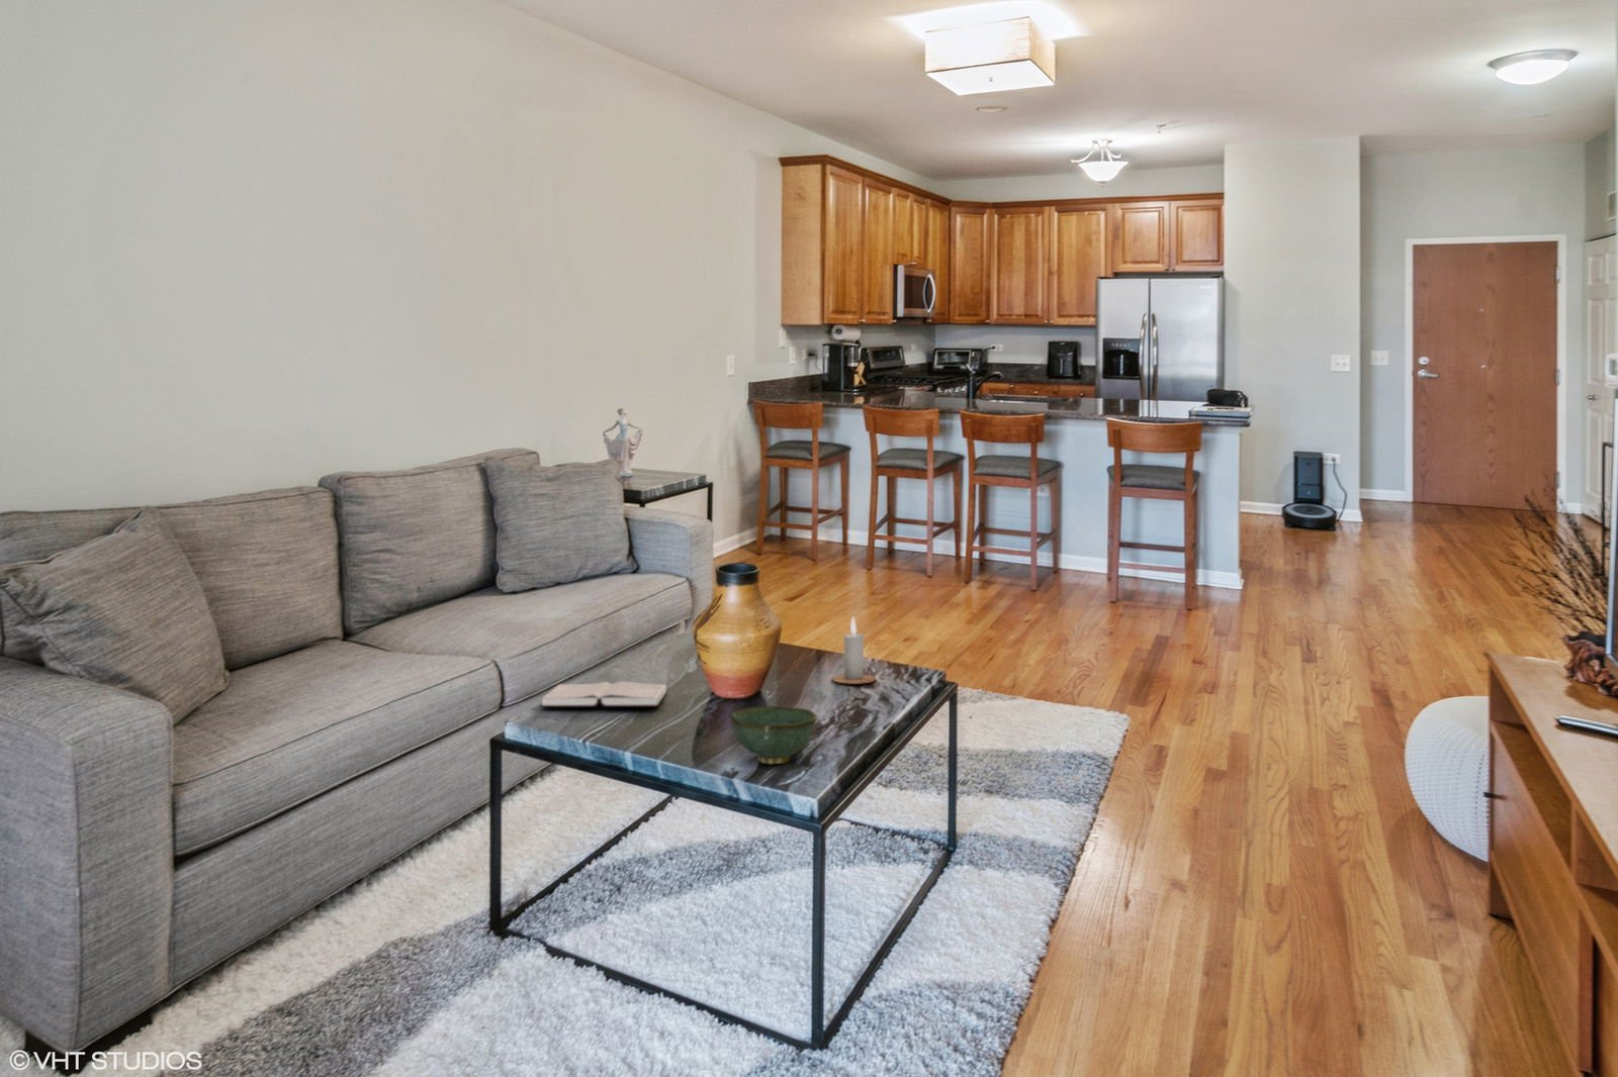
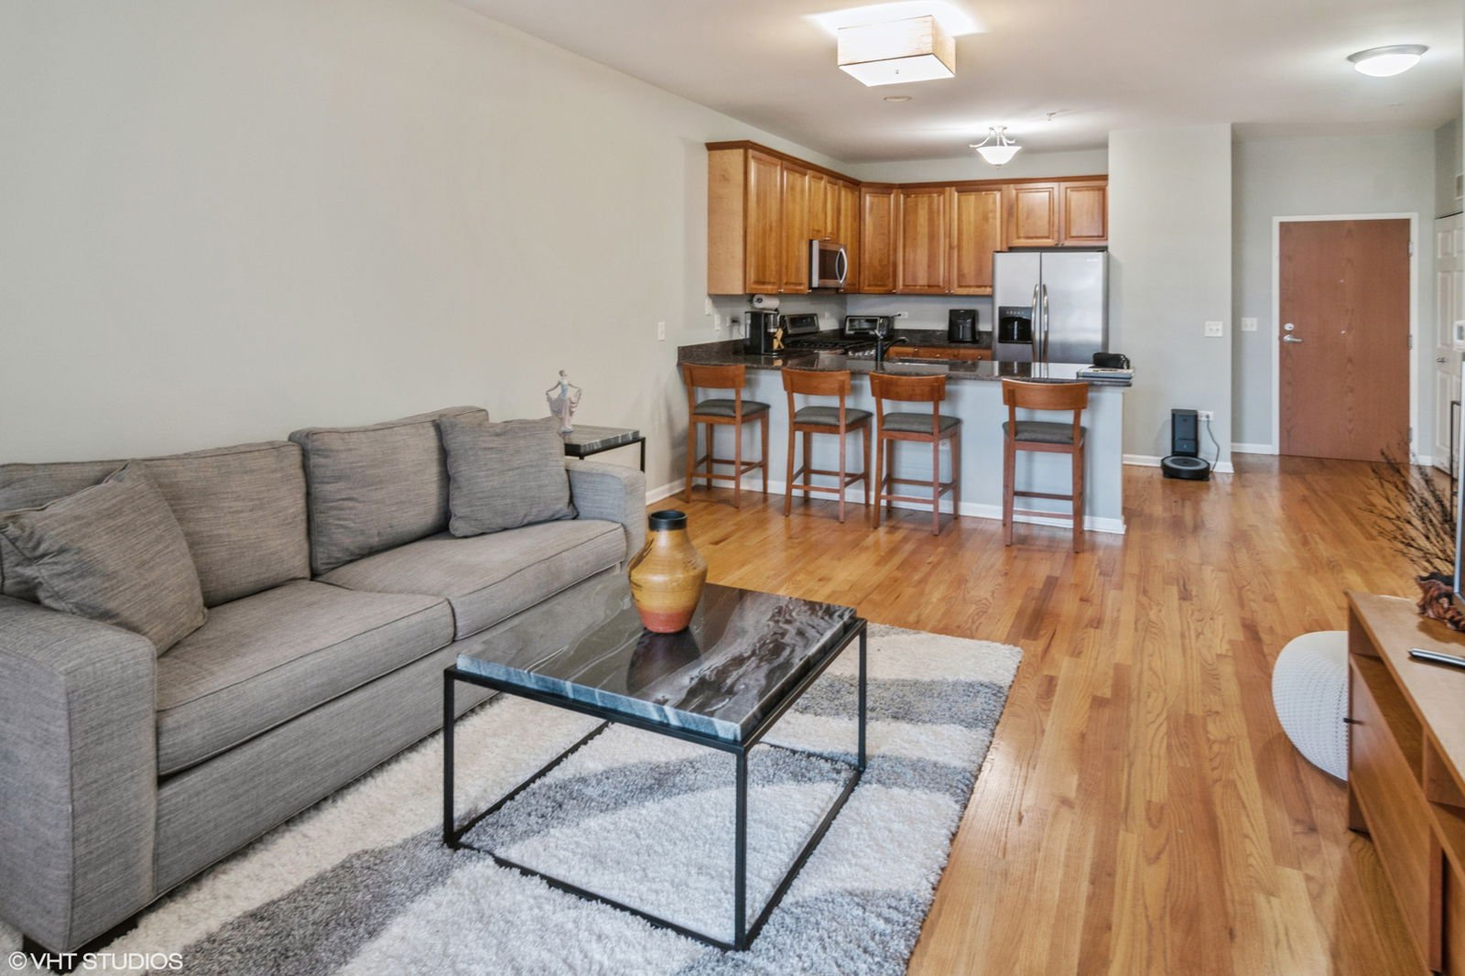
- hardback book (606, 694)
- bowl (774, 738)
- candle (853, 648)
